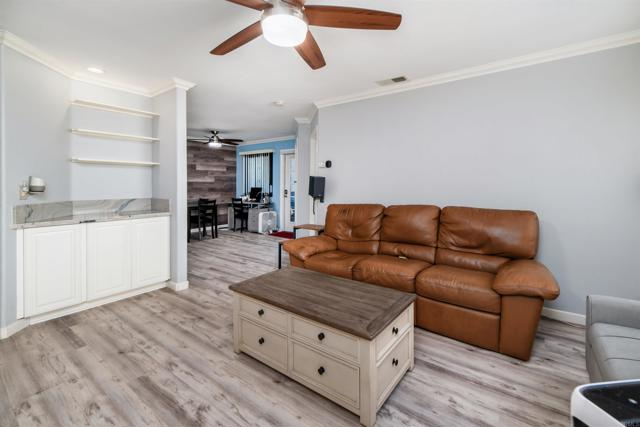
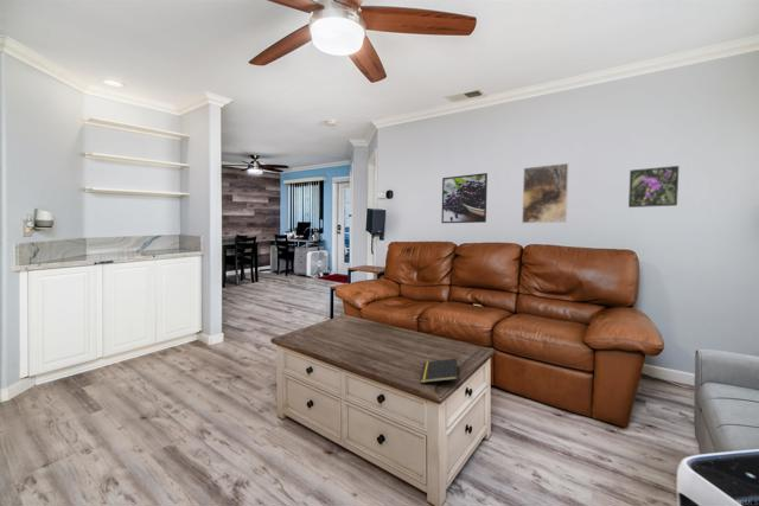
+ notepad (439, 370)
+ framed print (544, 194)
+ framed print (463, 199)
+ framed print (652, 187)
